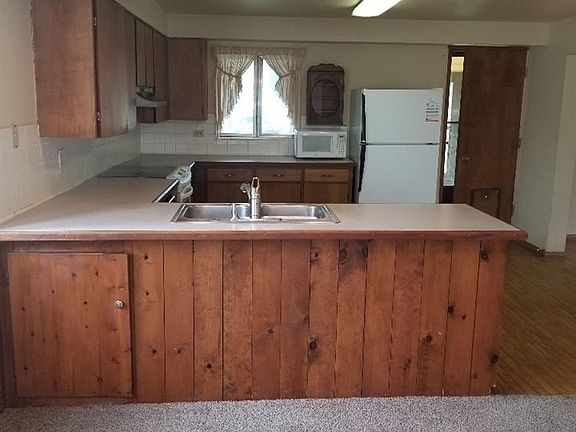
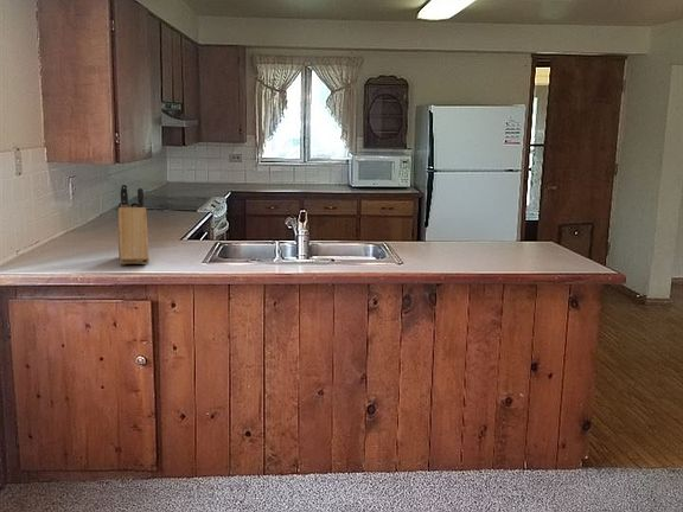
+ knife block (132, 222)
